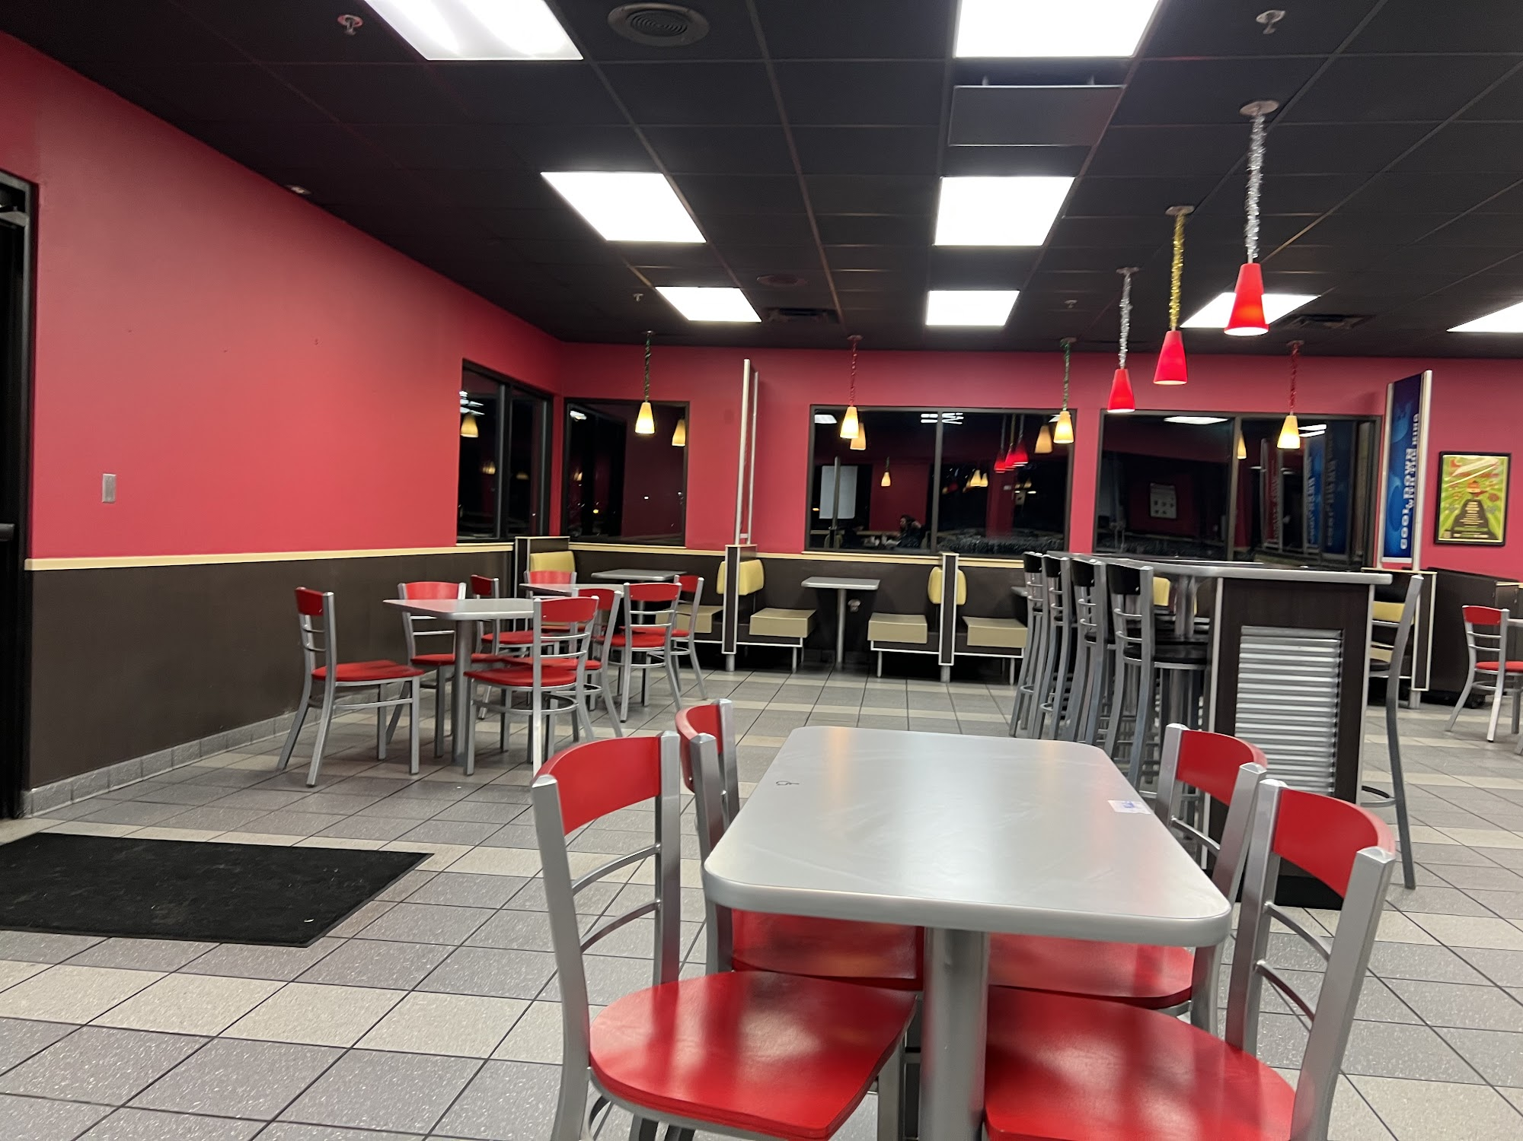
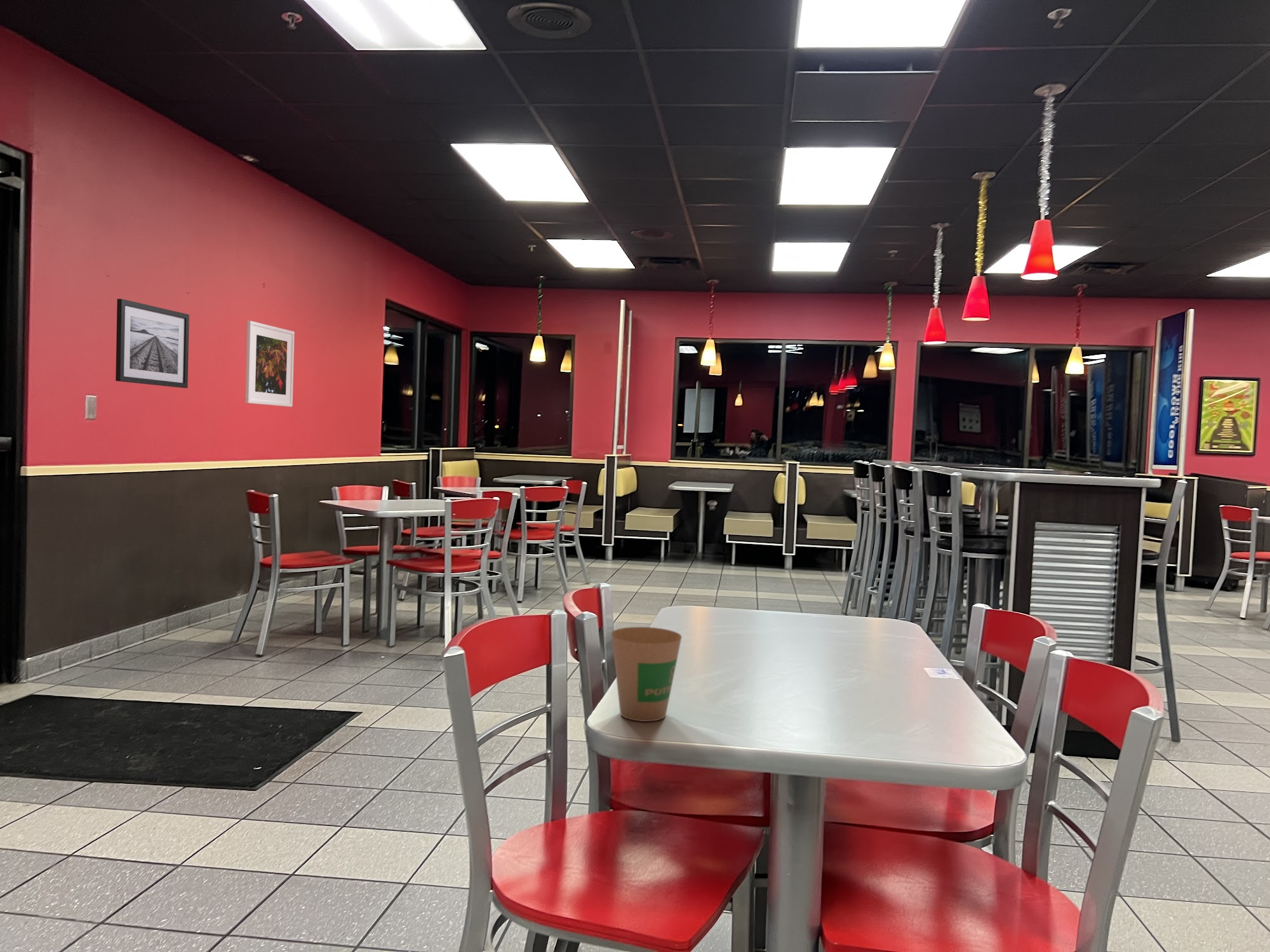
+ paper cup (645, 674)
+ wall art (154, 346)
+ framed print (271, 366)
